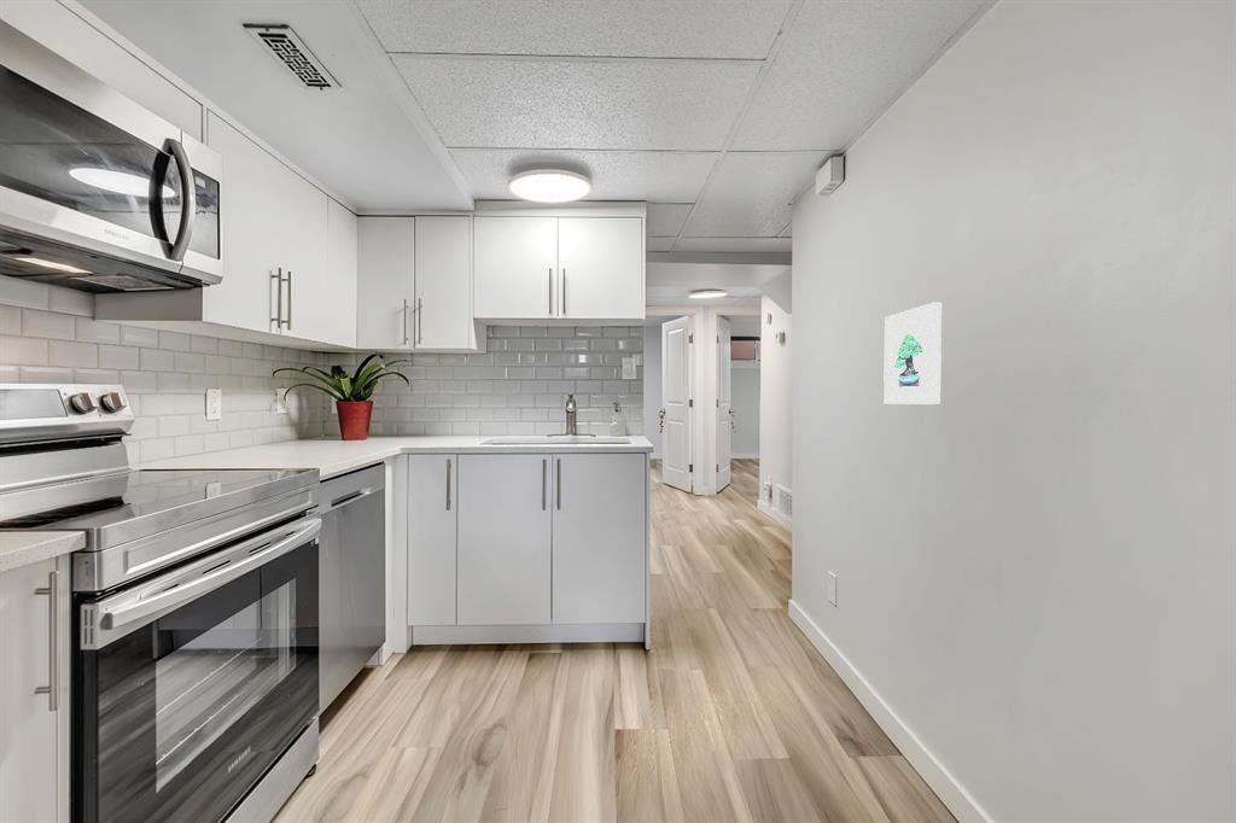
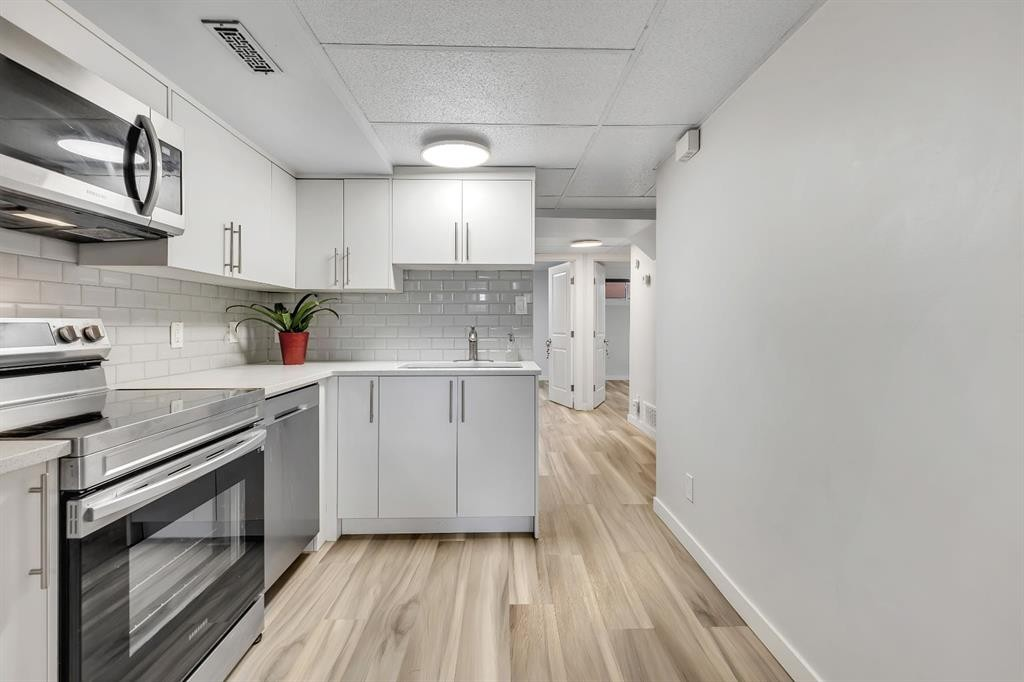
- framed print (910, 356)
